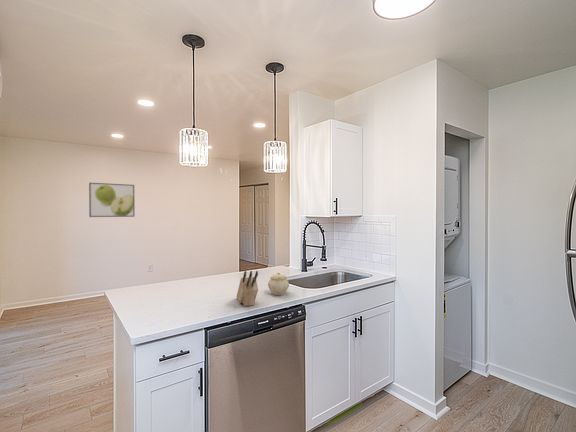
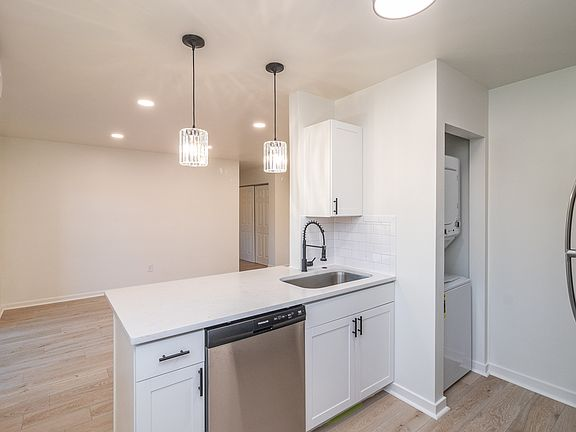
- teapot (278, 282)
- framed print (112, 200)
- knife block (247, 285)
